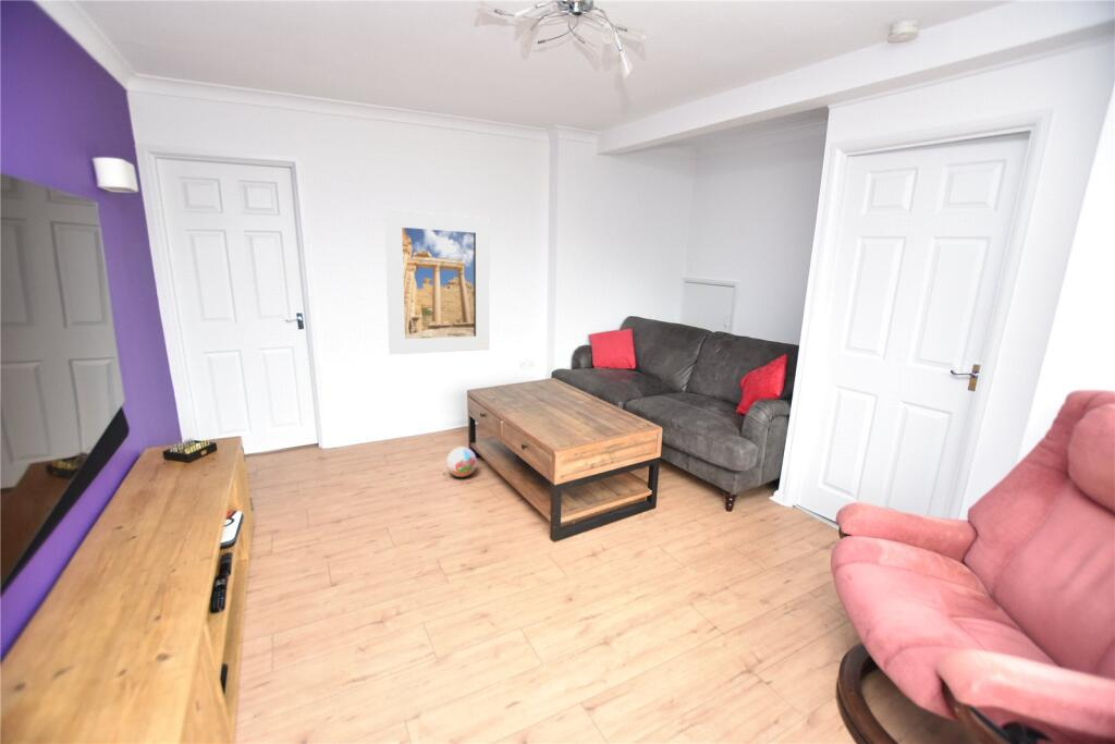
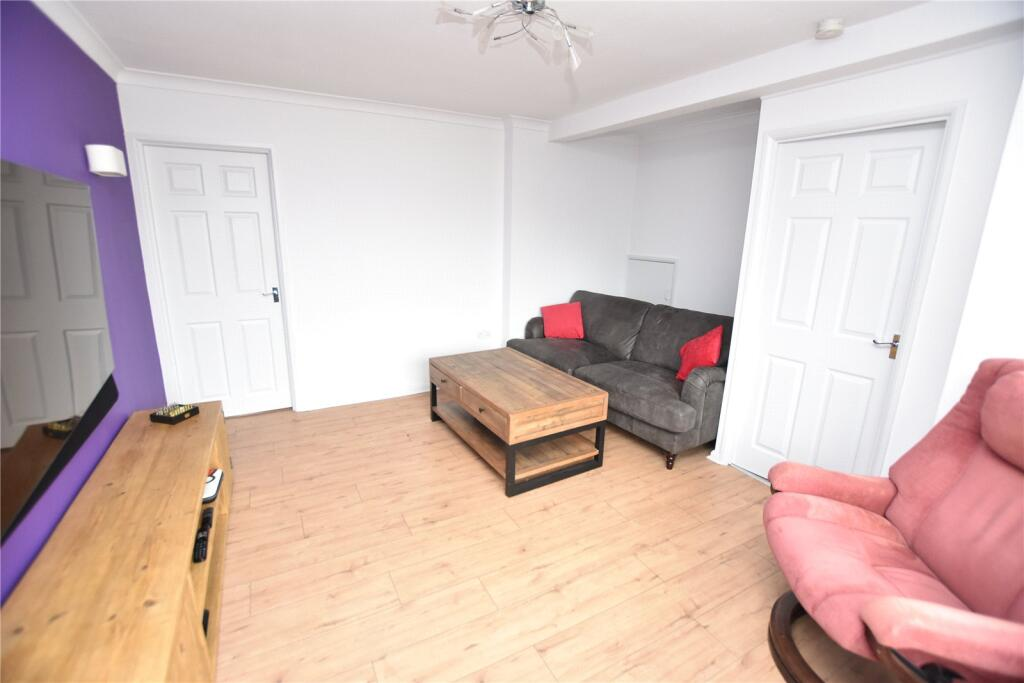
- ball (461, 462)
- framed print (440, 284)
